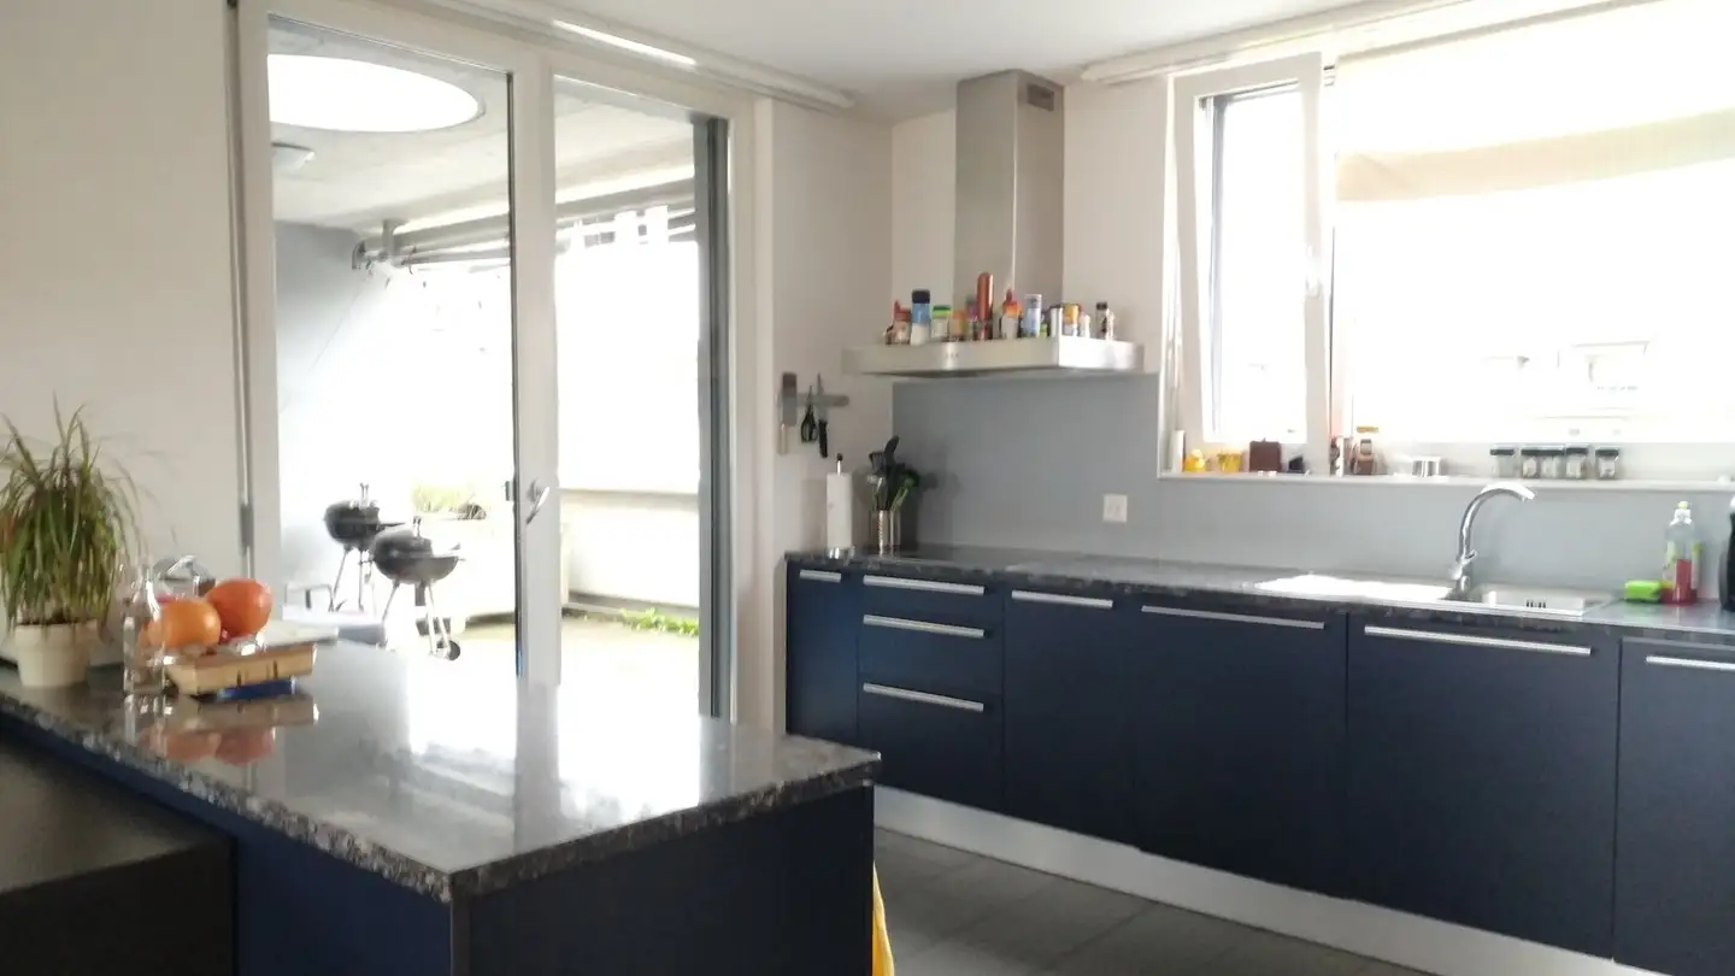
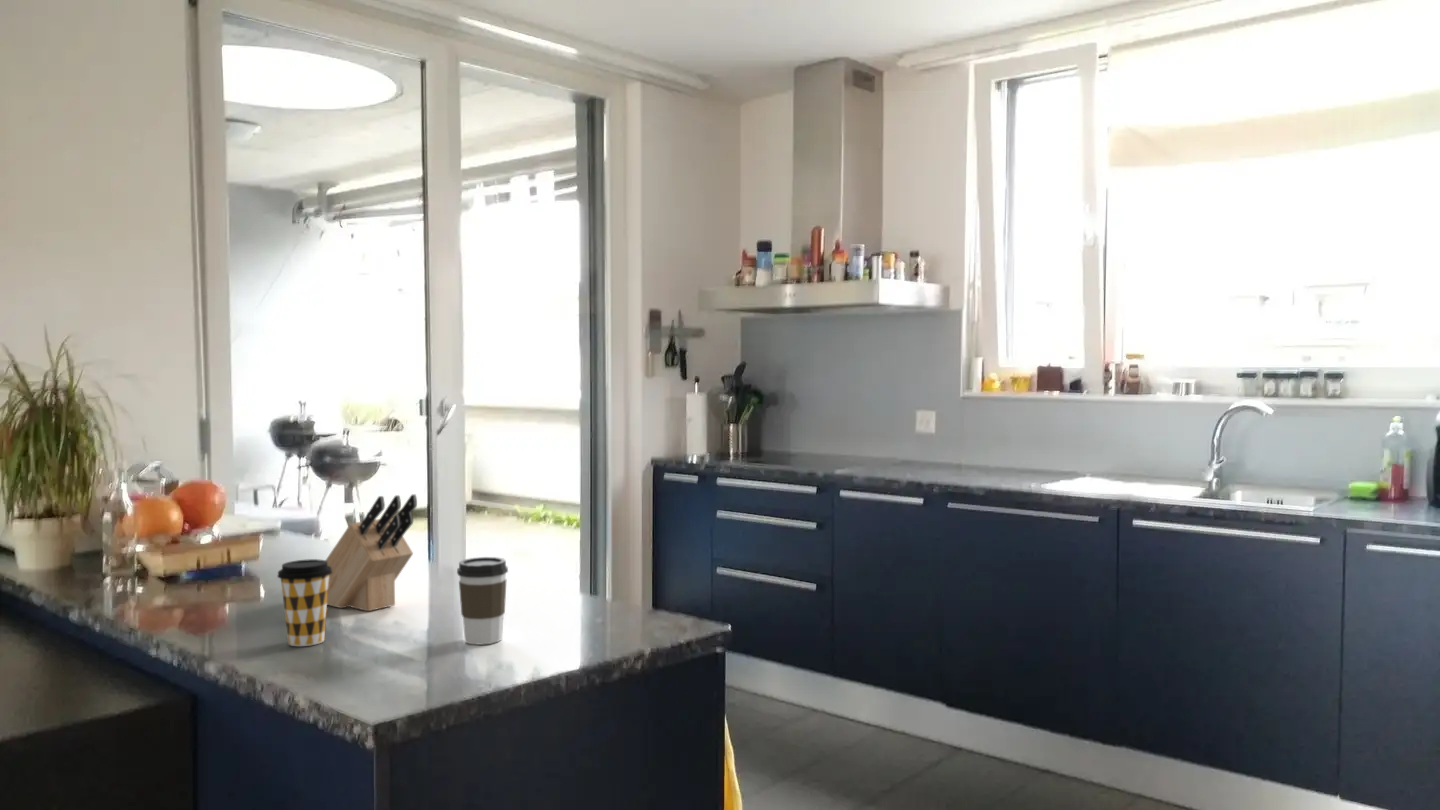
+ knife block (362, 547)
+ coffee cup (482, 600)
+ coffee cup (305, 602)
